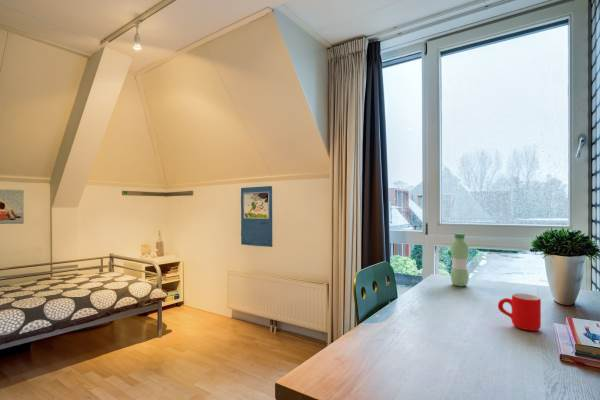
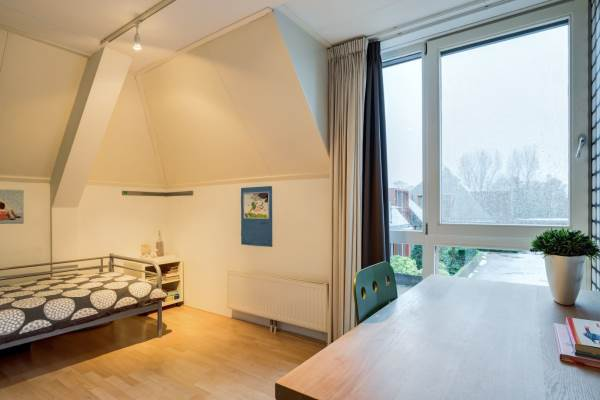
- mug (518, 310)
- water bottle (459, 259)
